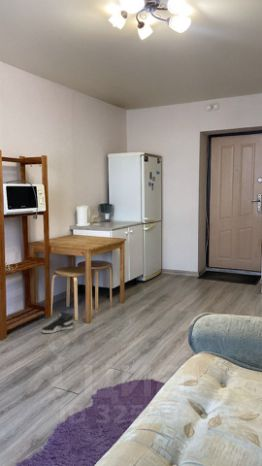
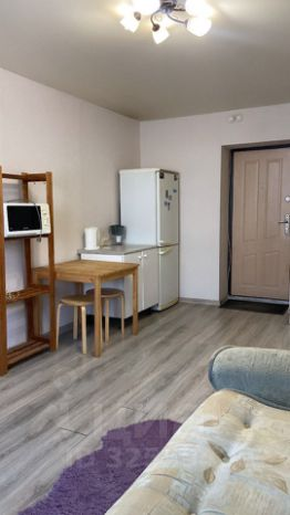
- sneaker (57, 321)
